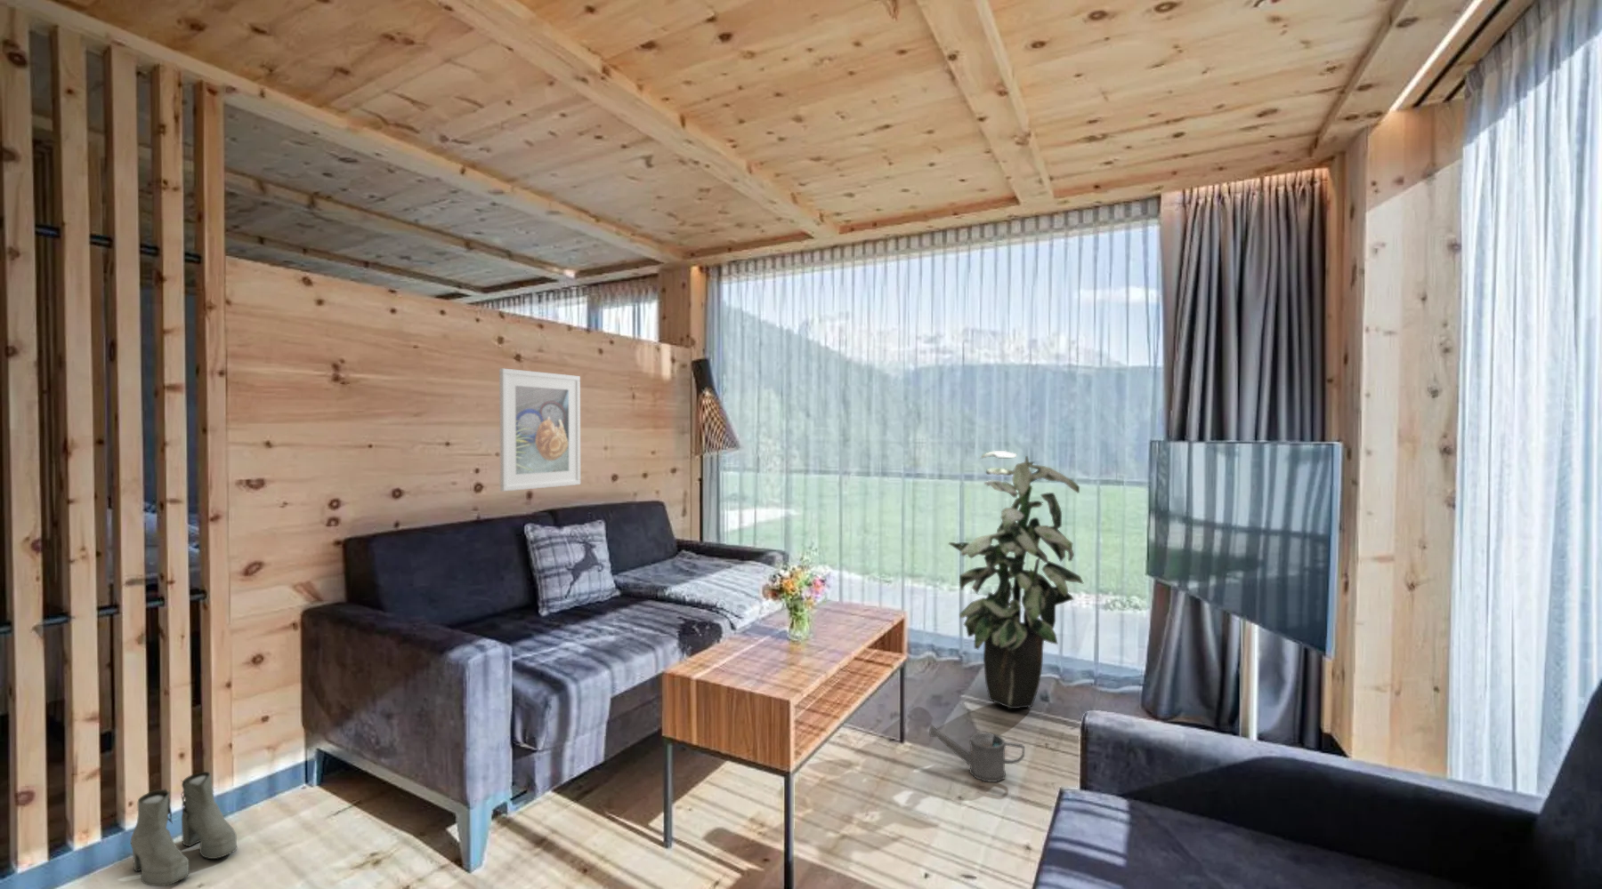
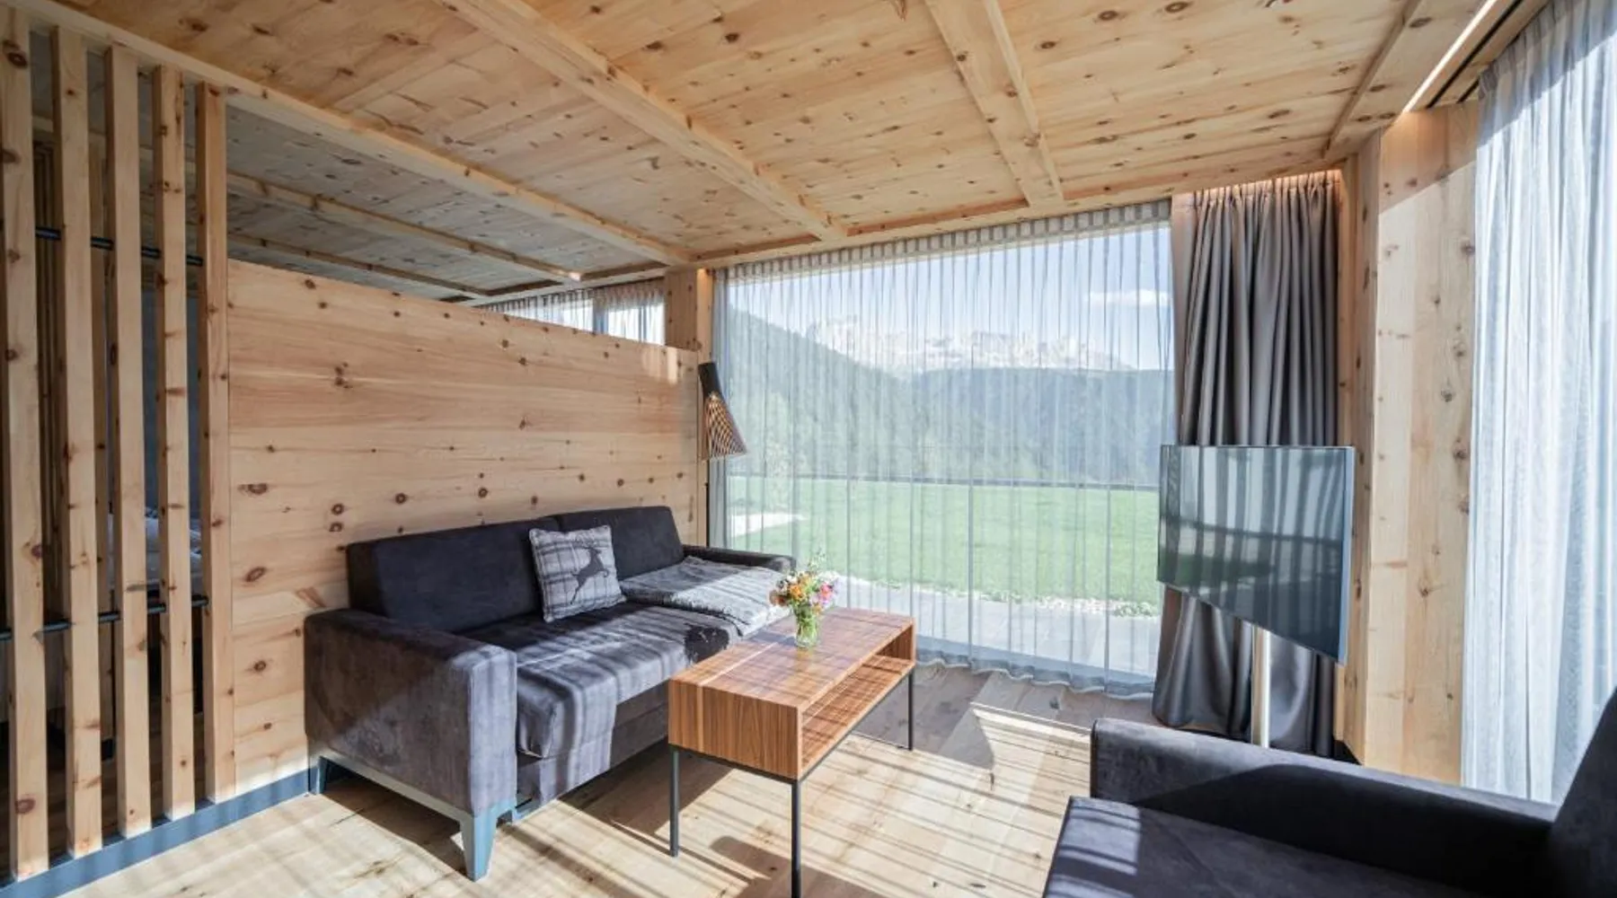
- boots (184, 823)
- watering can (975, 751)
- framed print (542, 429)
- indoor plant (1011, 575)
